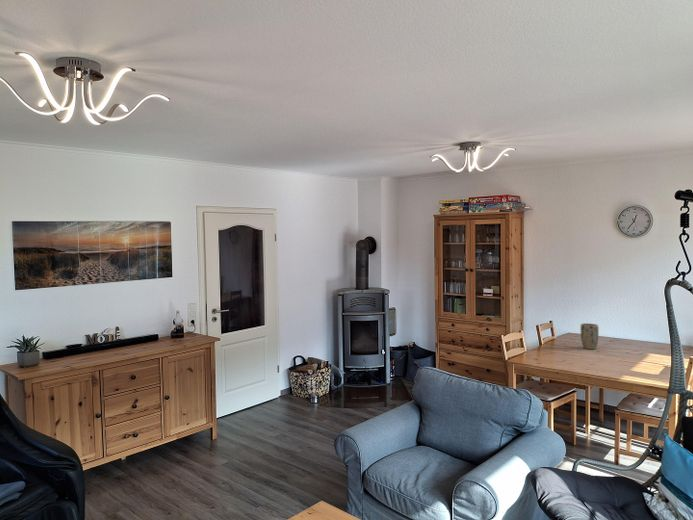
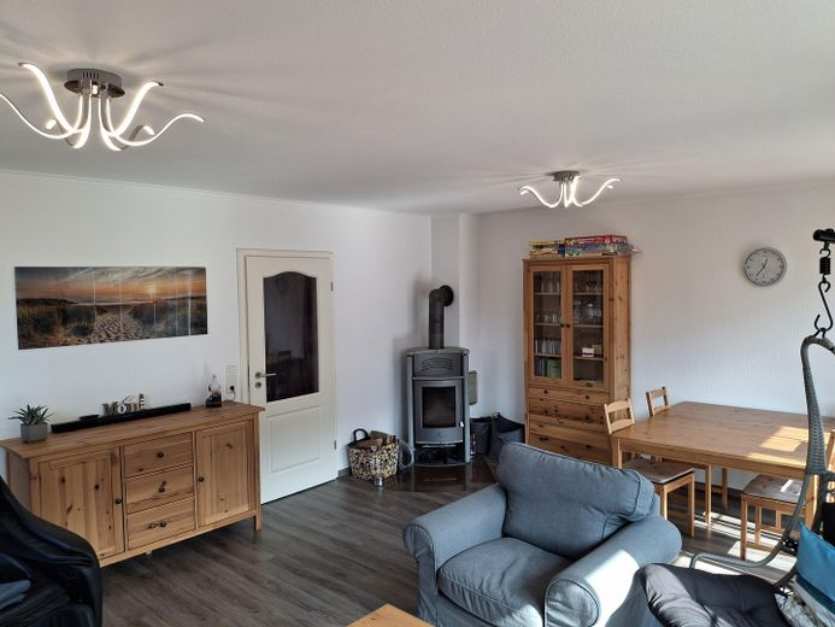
- plant pot (589, 336)
